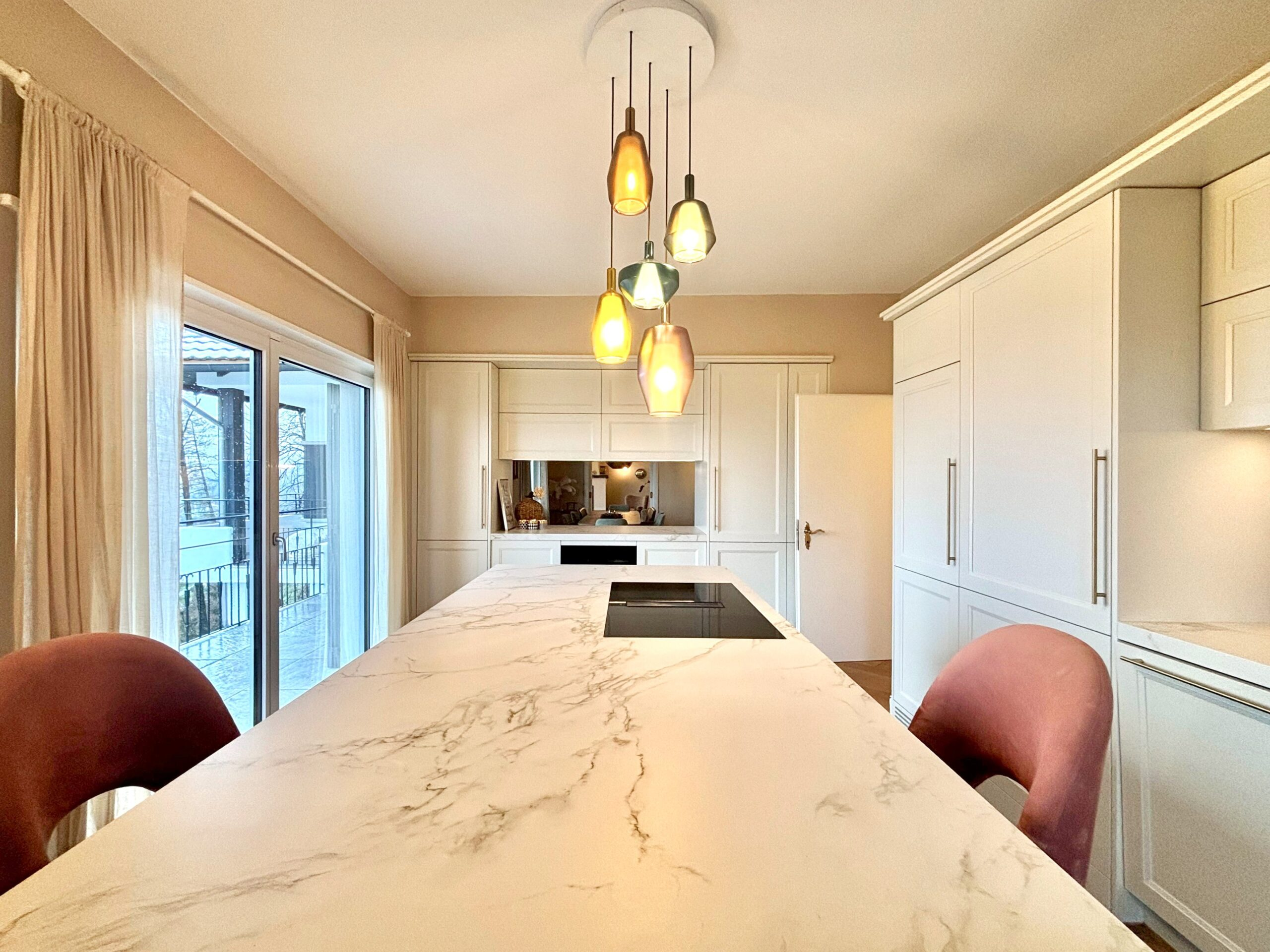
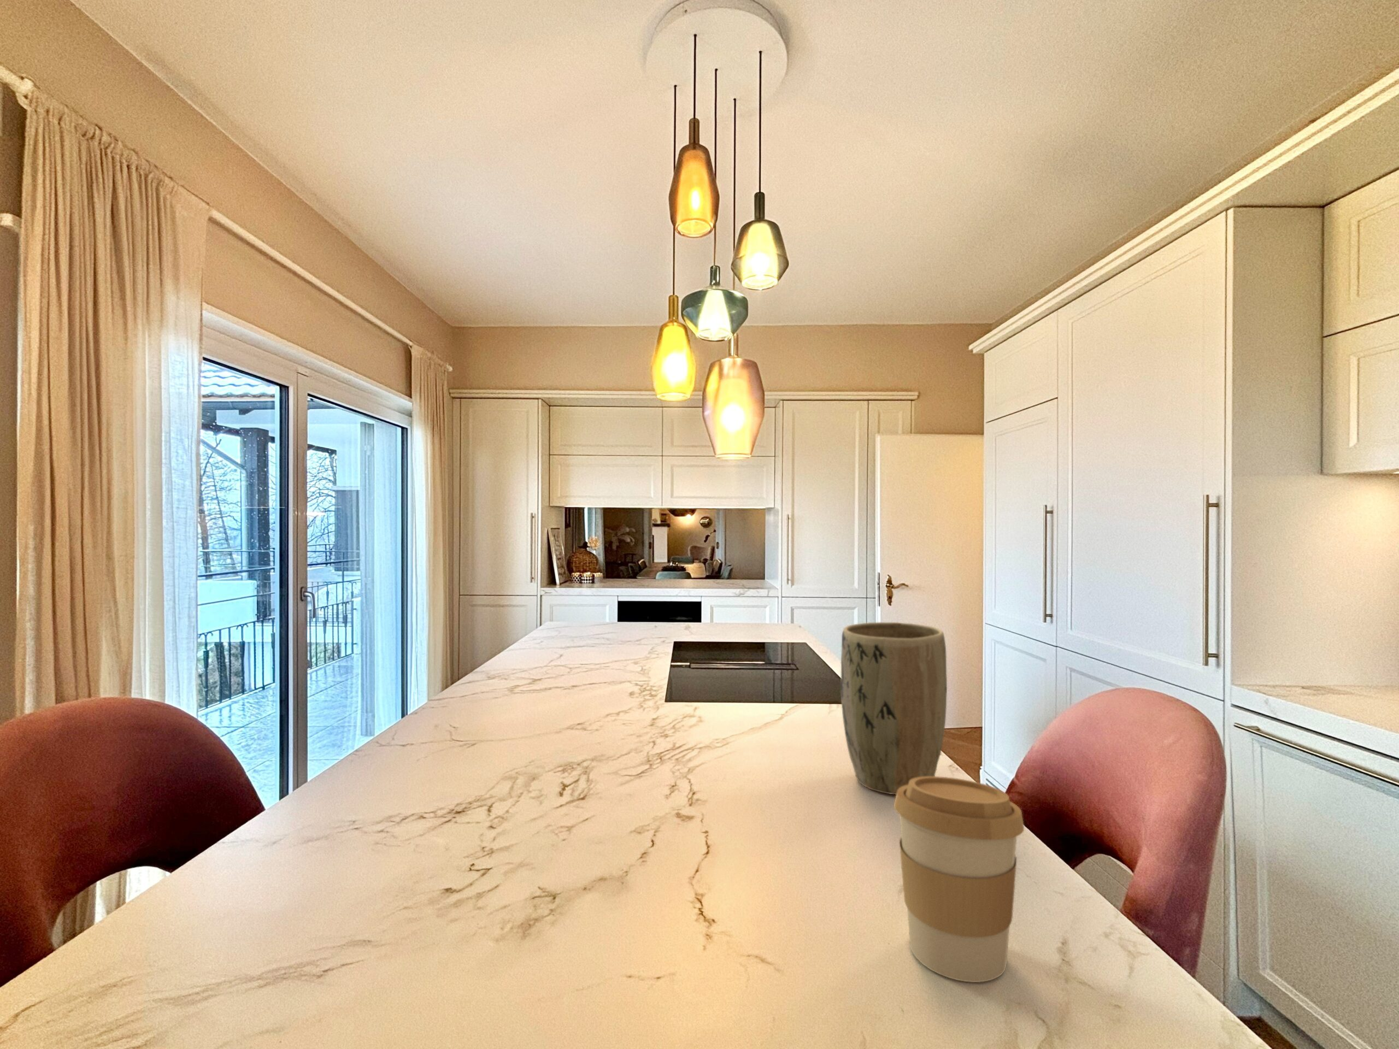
+ coffee cup (957, 867)
+ plant pot (893, 705)
